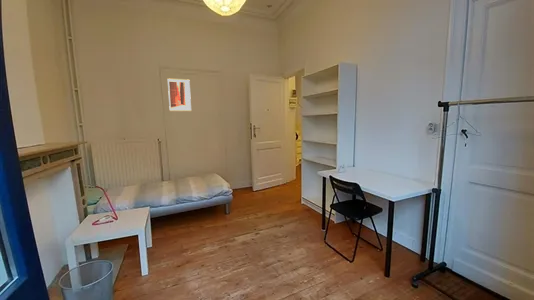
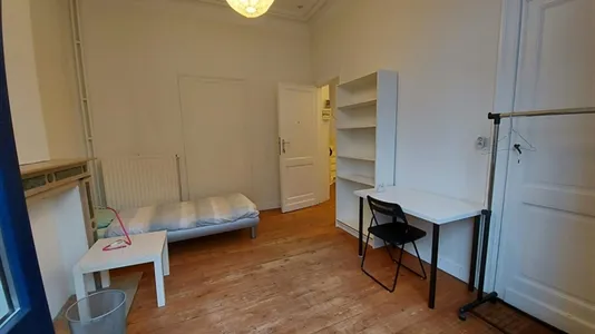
- wall art (179, 95)
